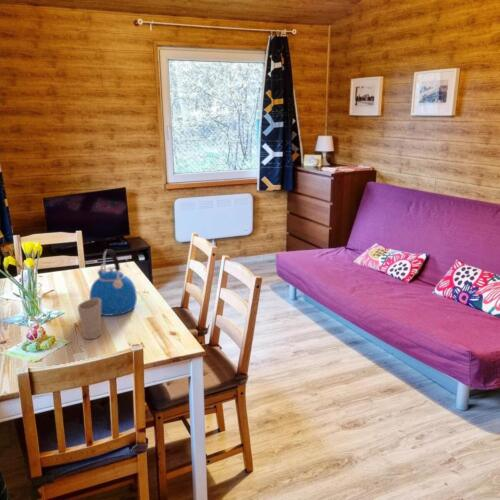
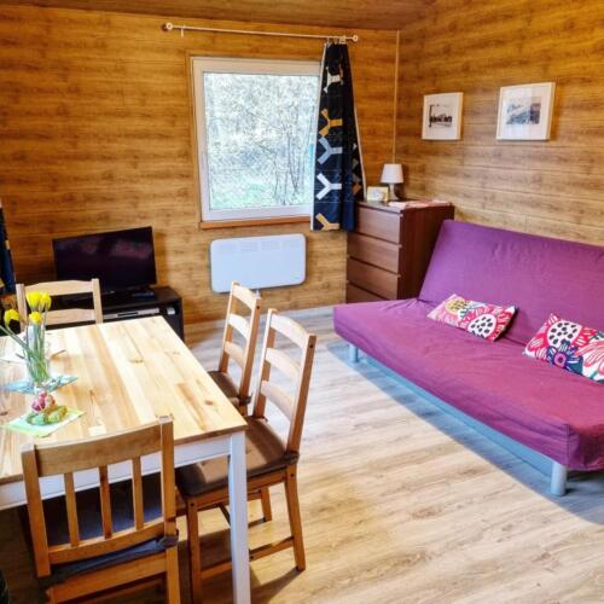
- cup (90, 318)
- kettle (109, 277)
